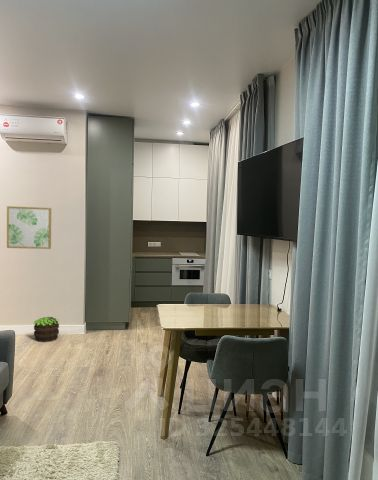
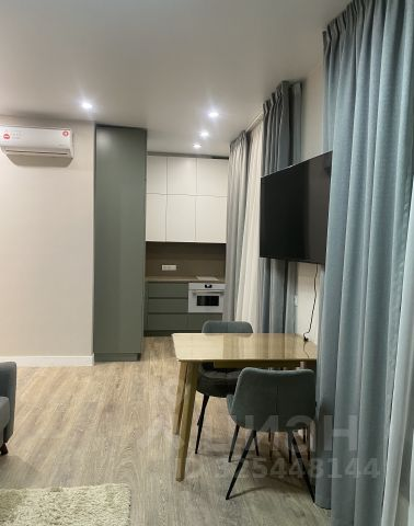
- wall art (29, 227)
- potted plant (46, 327)
